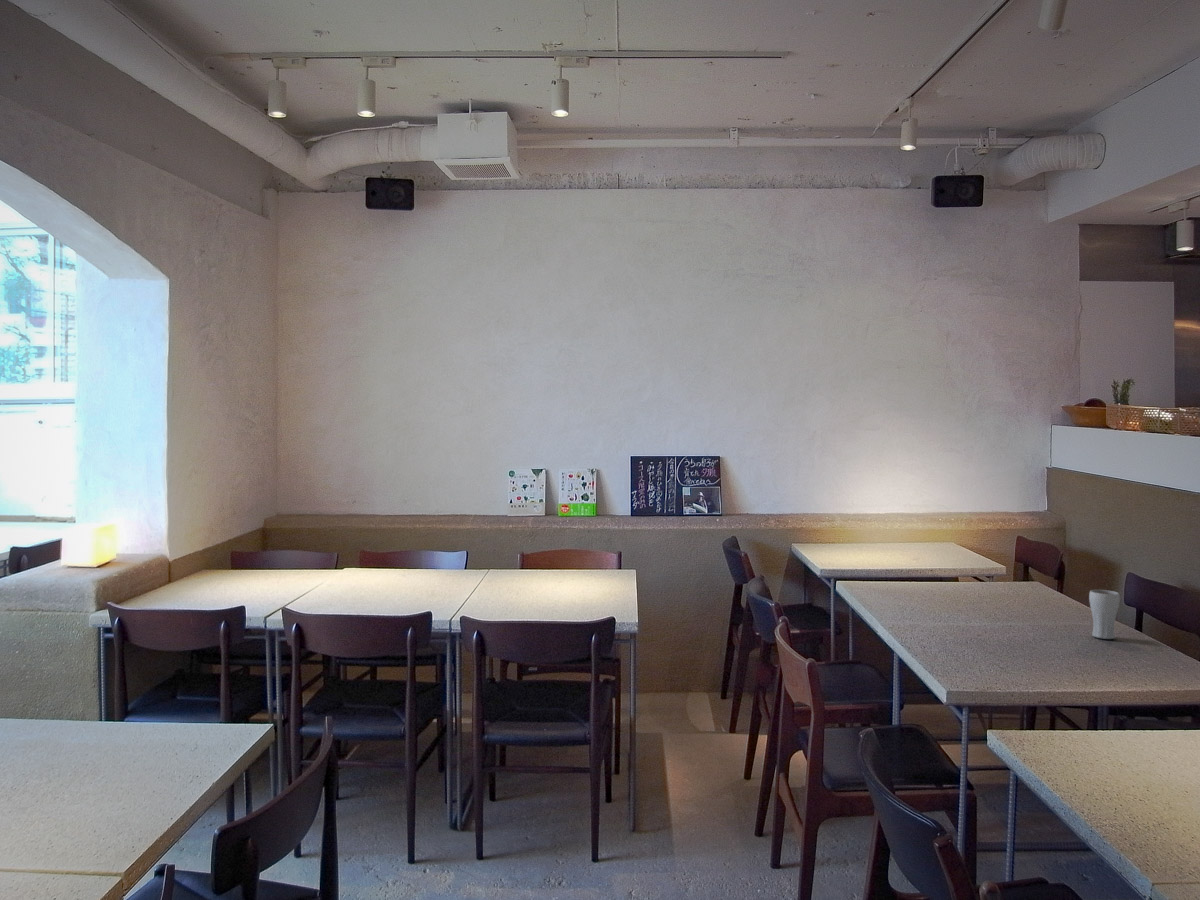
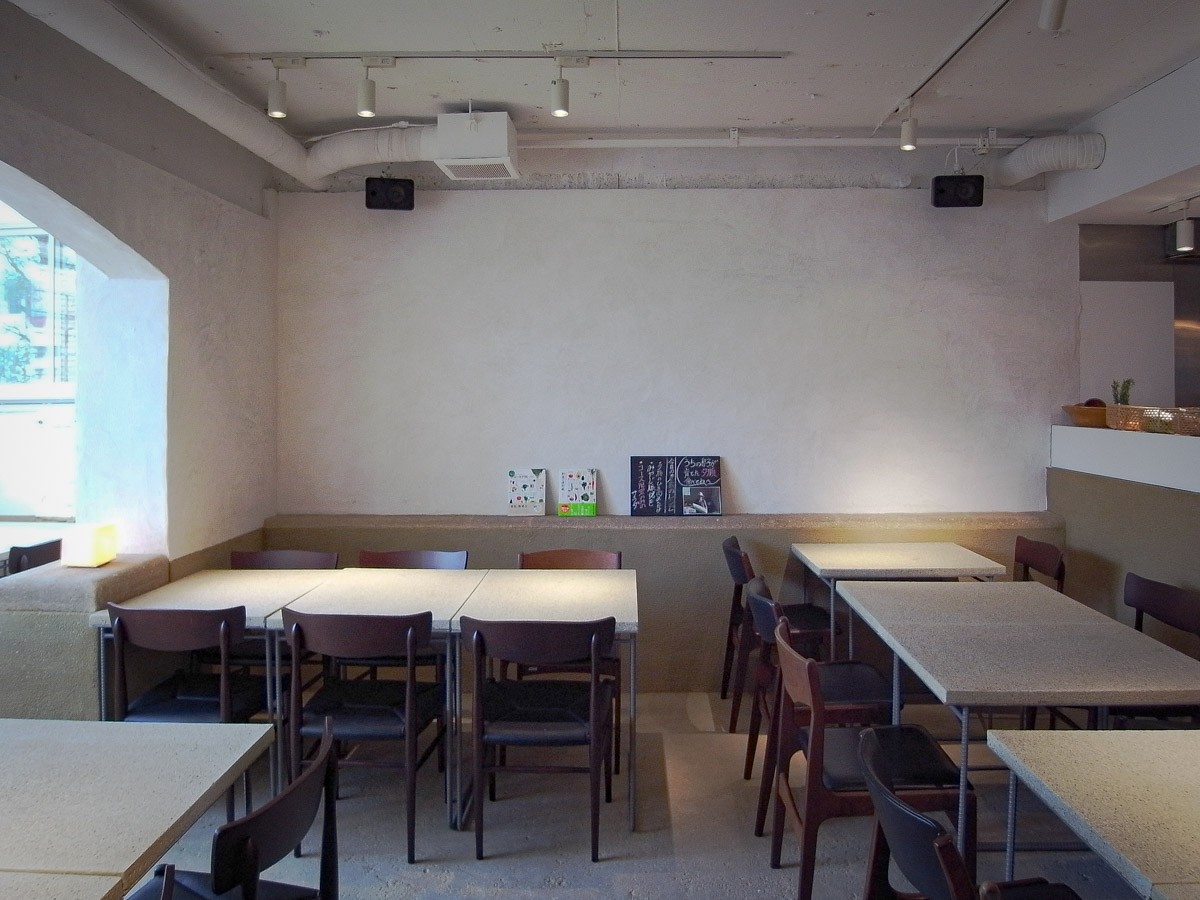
- drinking glass (1103, 614)
